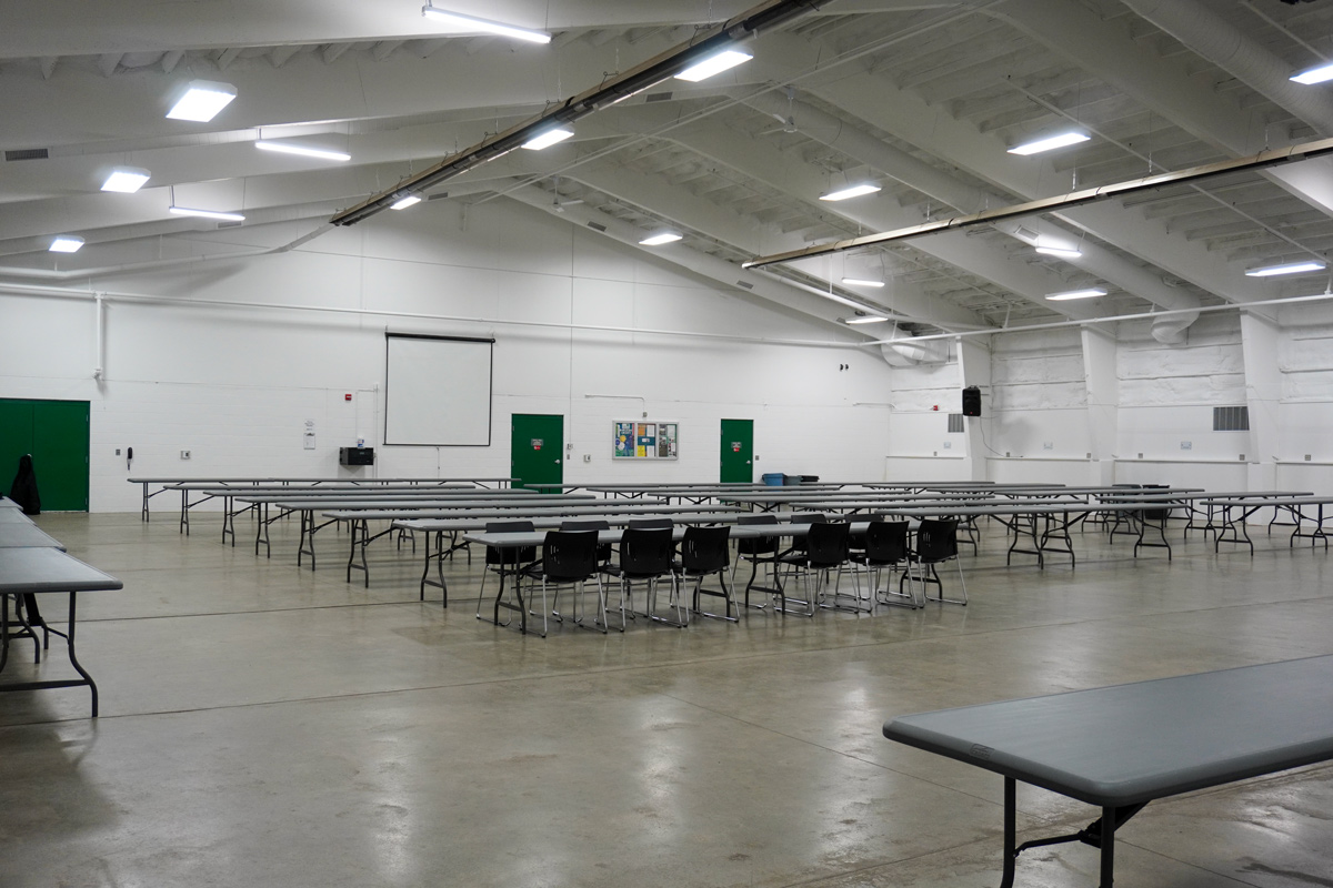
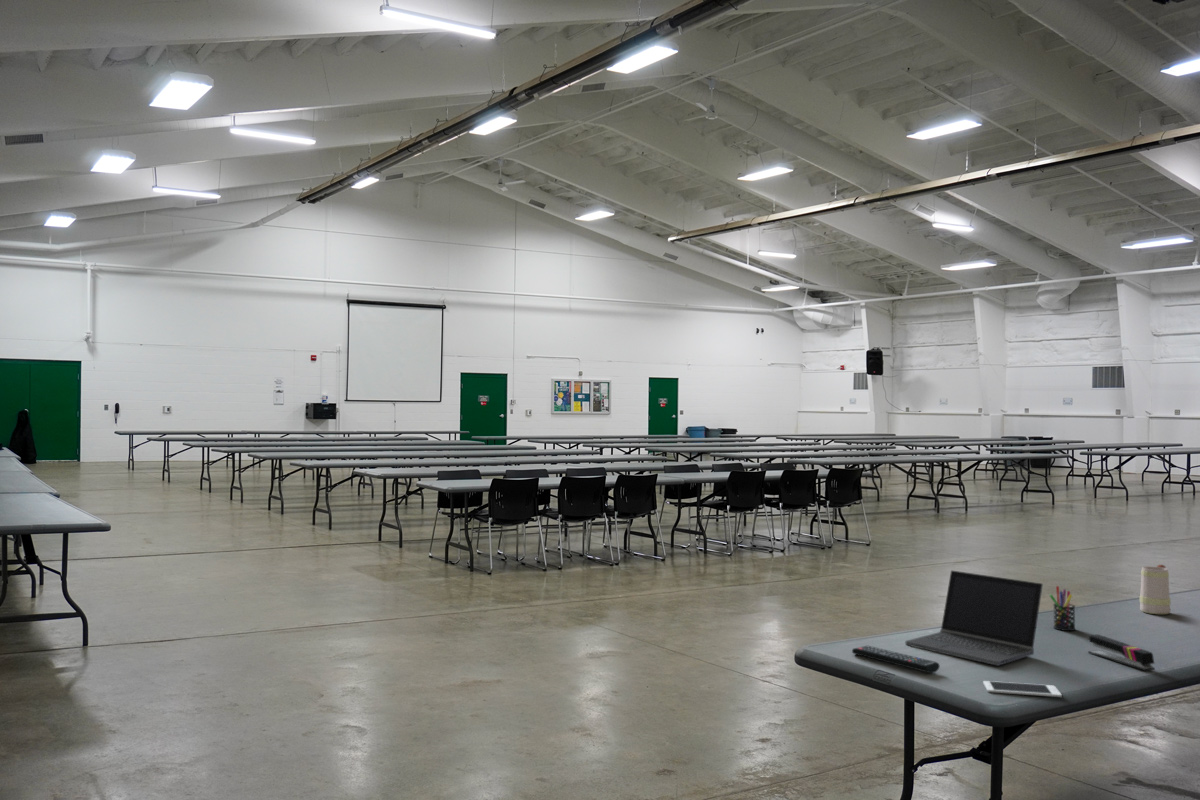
+ remote control (894, 658)
+ mug (1157, 588)
+ laptop computer (973, 614)
+ stapler (1120, 651)
+ pen holder (1061, 608)
+ cell phone (1021, 688)
